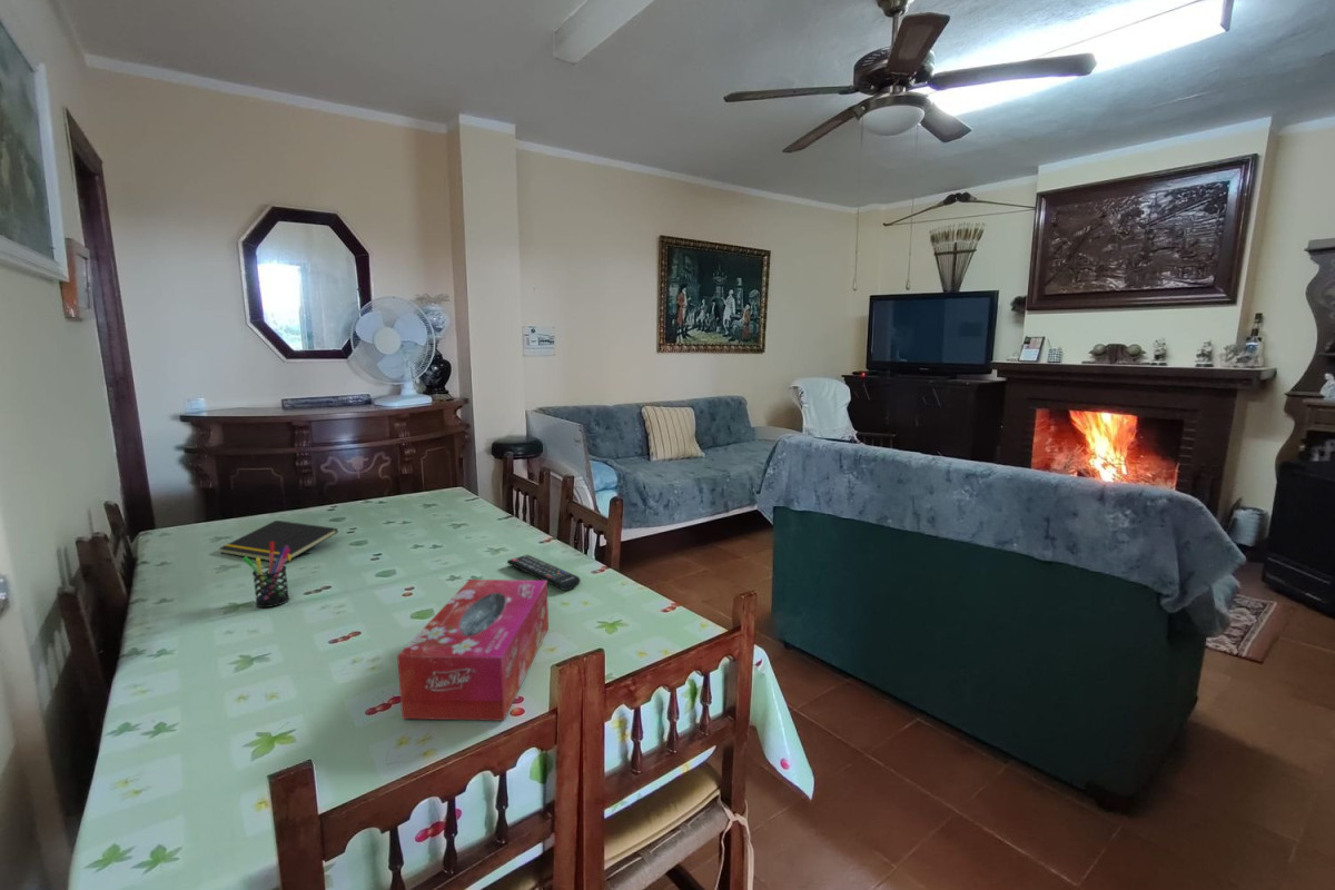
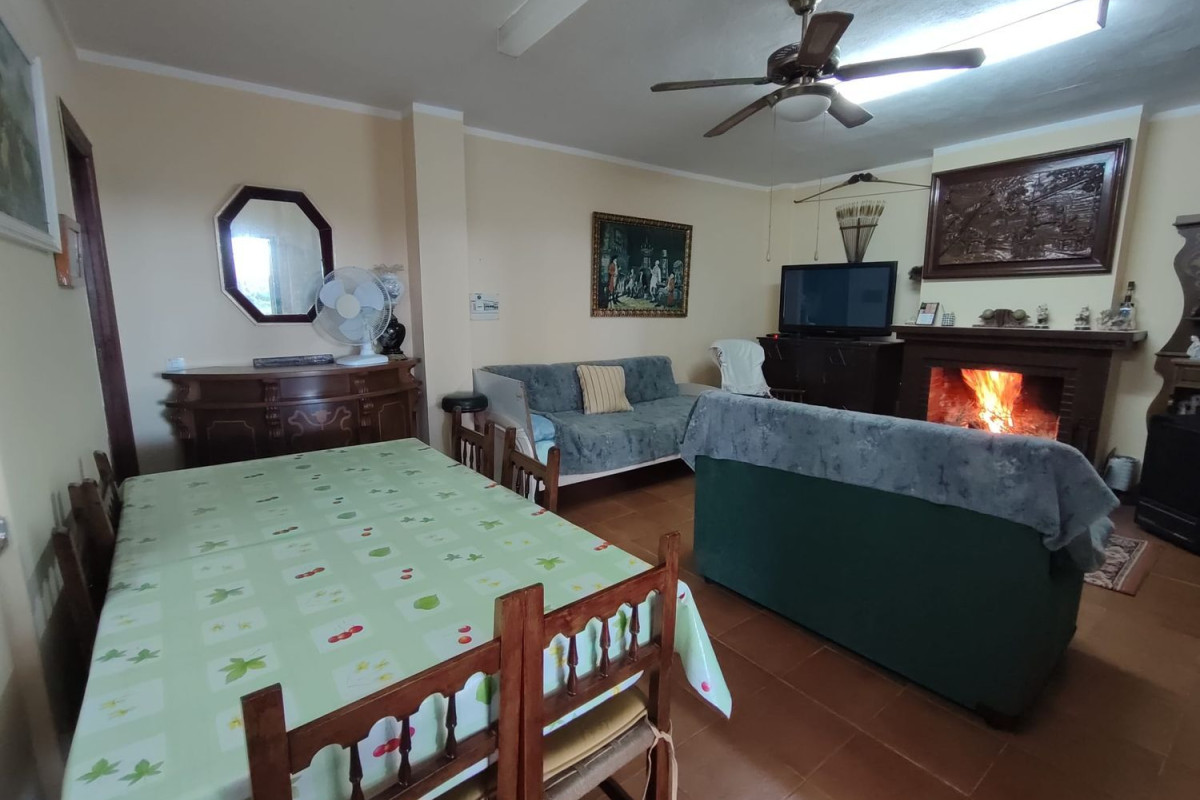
- pen holder (266, 573)
- remote control (542, 571)
- notepad (279, 540)
- tissue box (484, 640)
